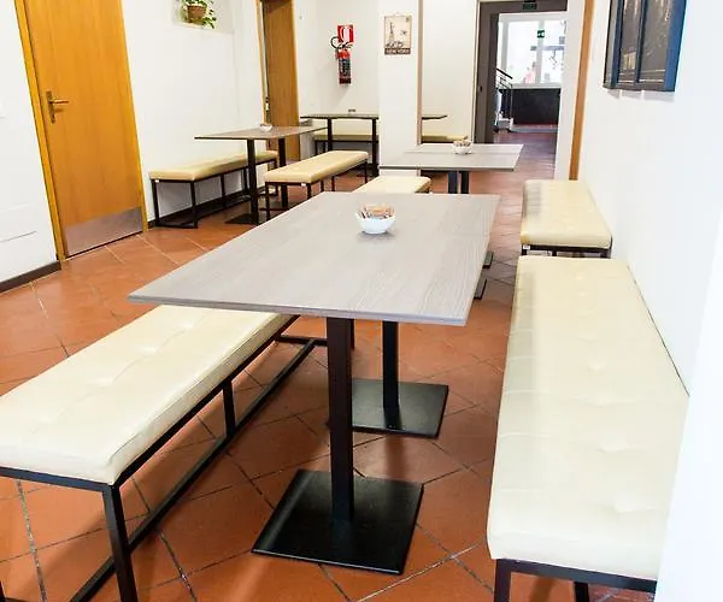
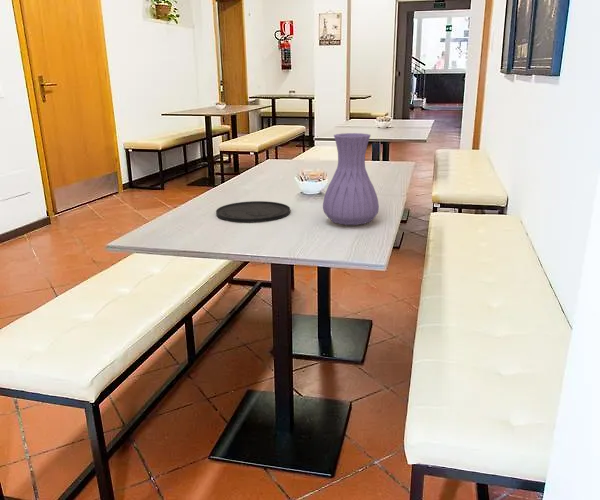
+ vase (351, 179)
+ plate (253, 211)
